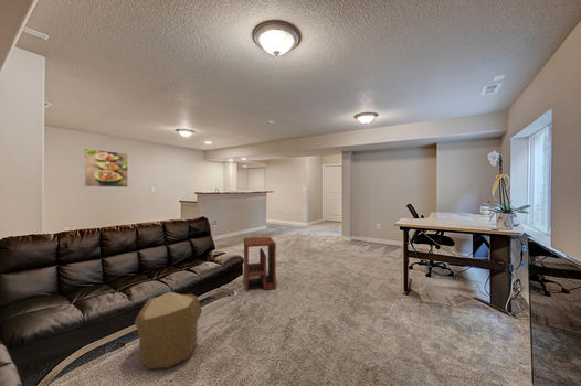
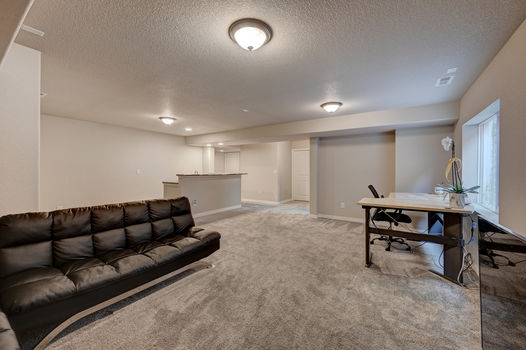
- side table (260, 261)
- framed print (107, 169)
- pouf (169, 322)
